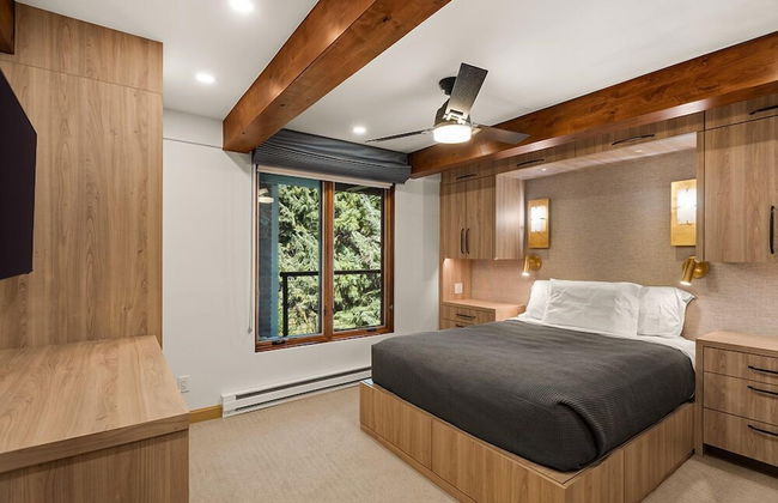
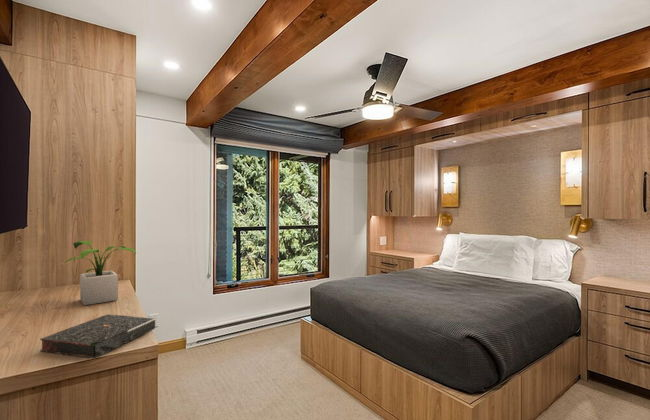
+ book (102, 332)
+ potted plant (99, 270)
